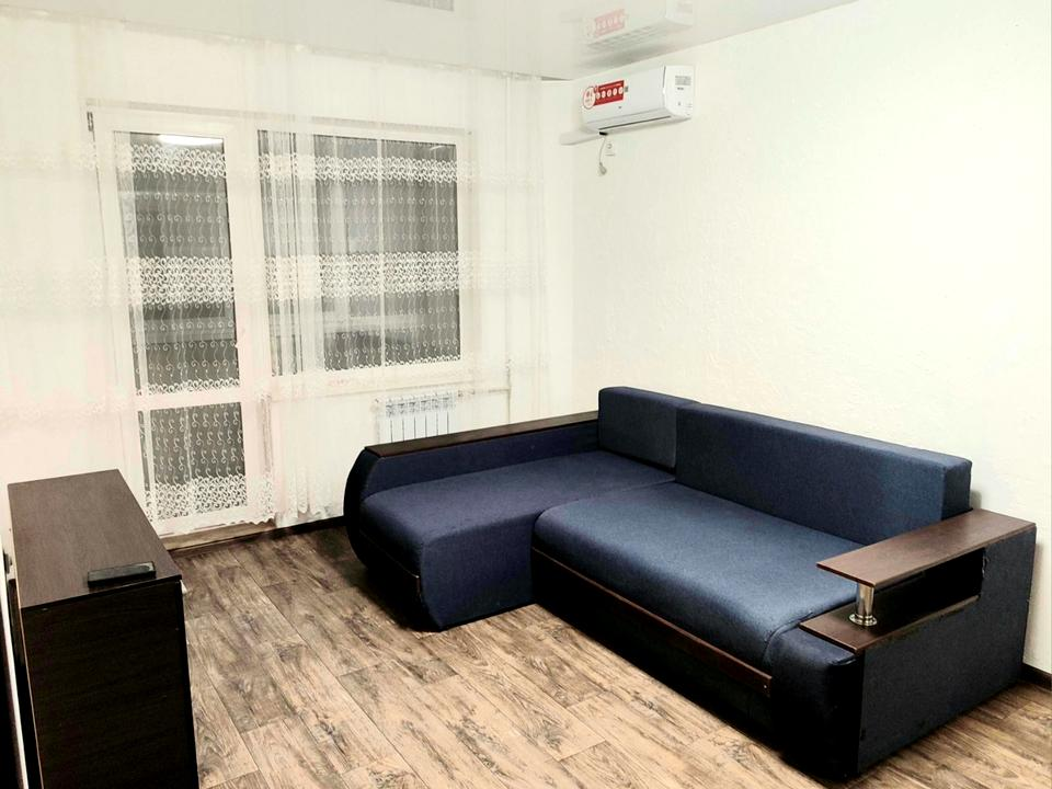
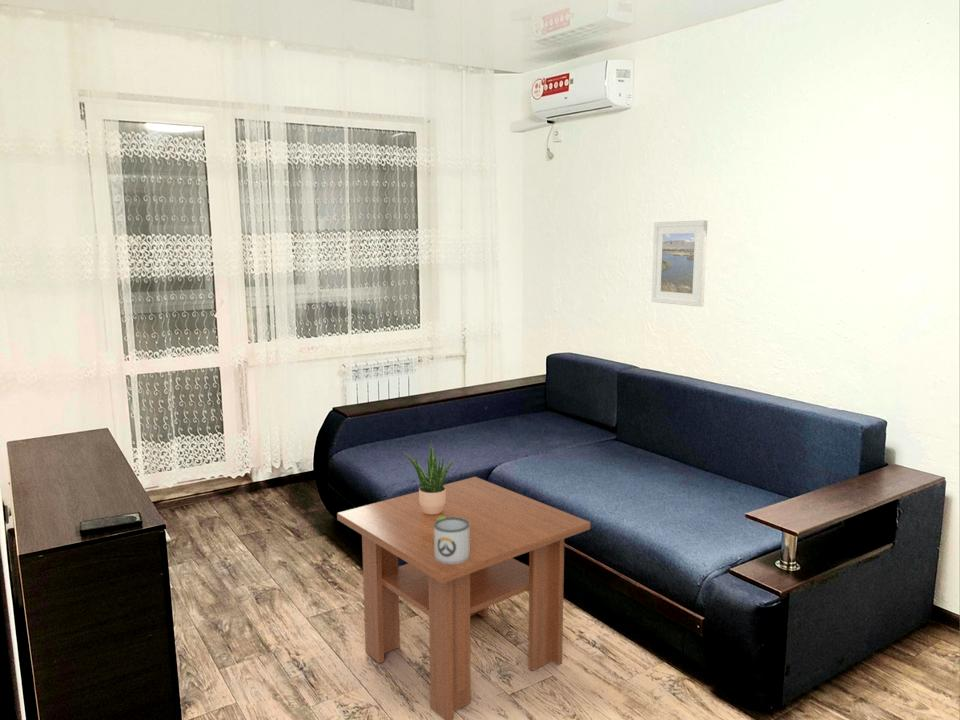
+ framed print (678, 263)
+ coffee table (461, 588)
+ potted plant (431, 476)
+ mug (449, 536)
